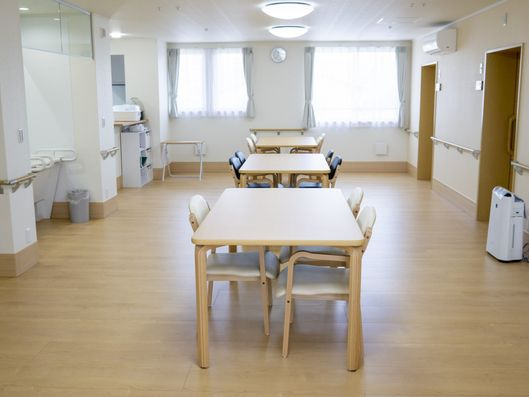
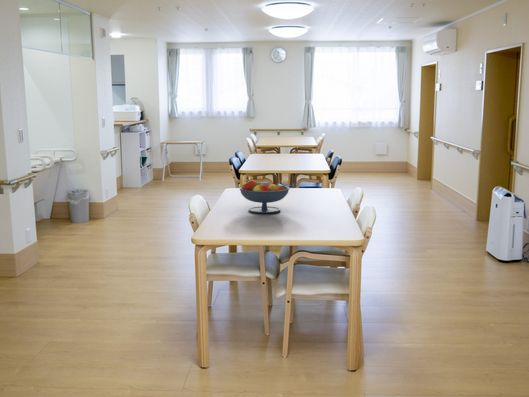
+ fruit bowl (264, 195)
